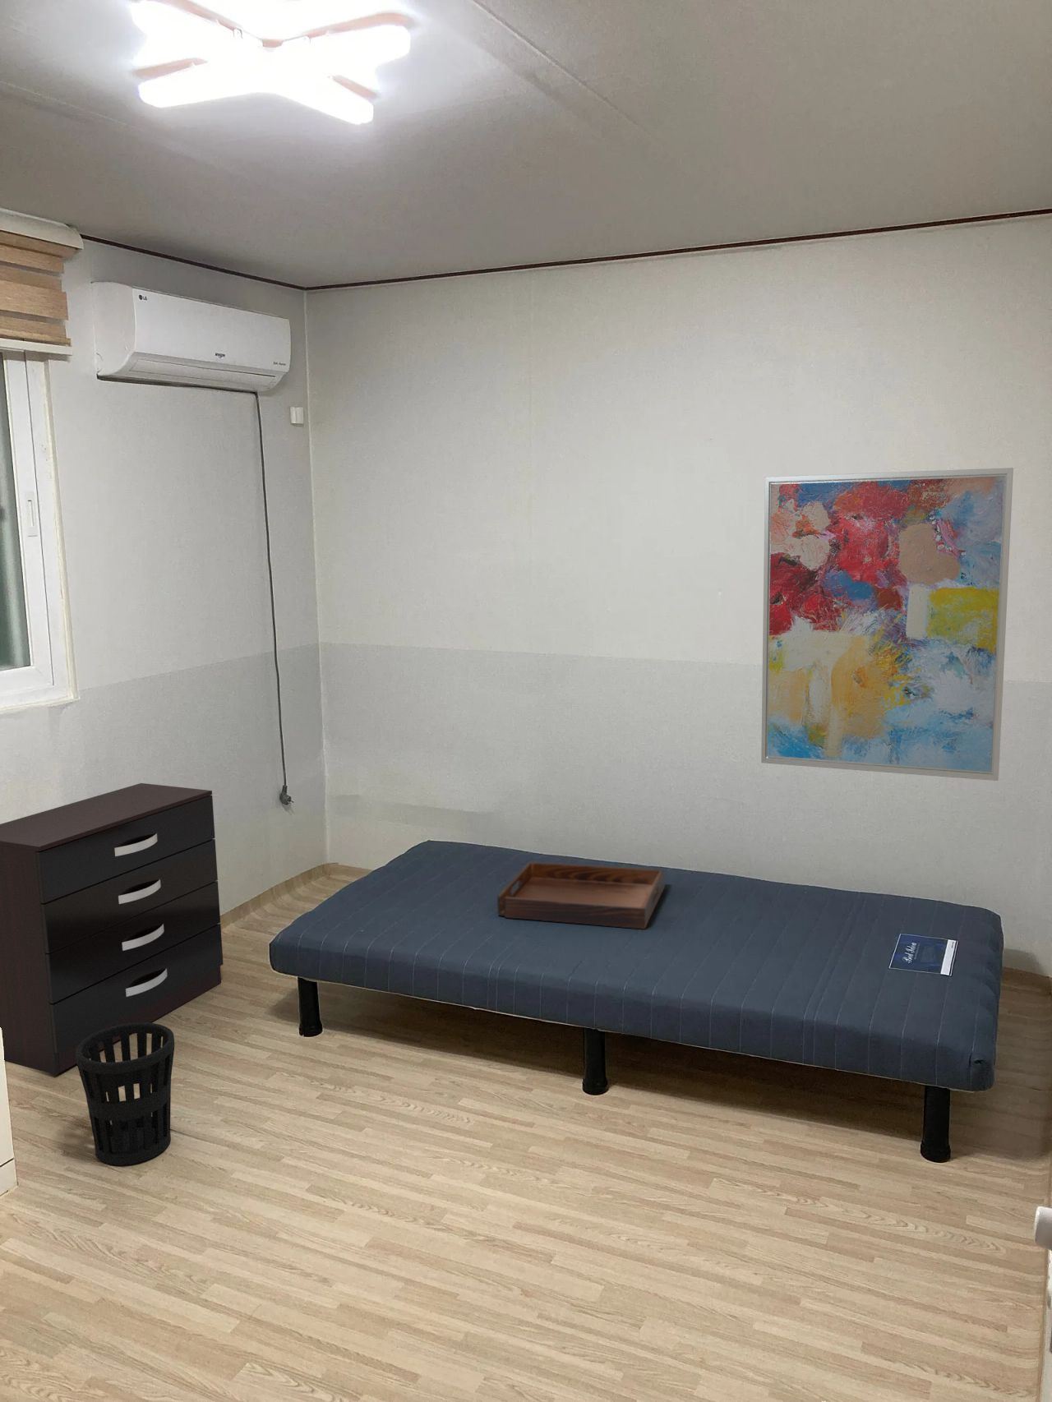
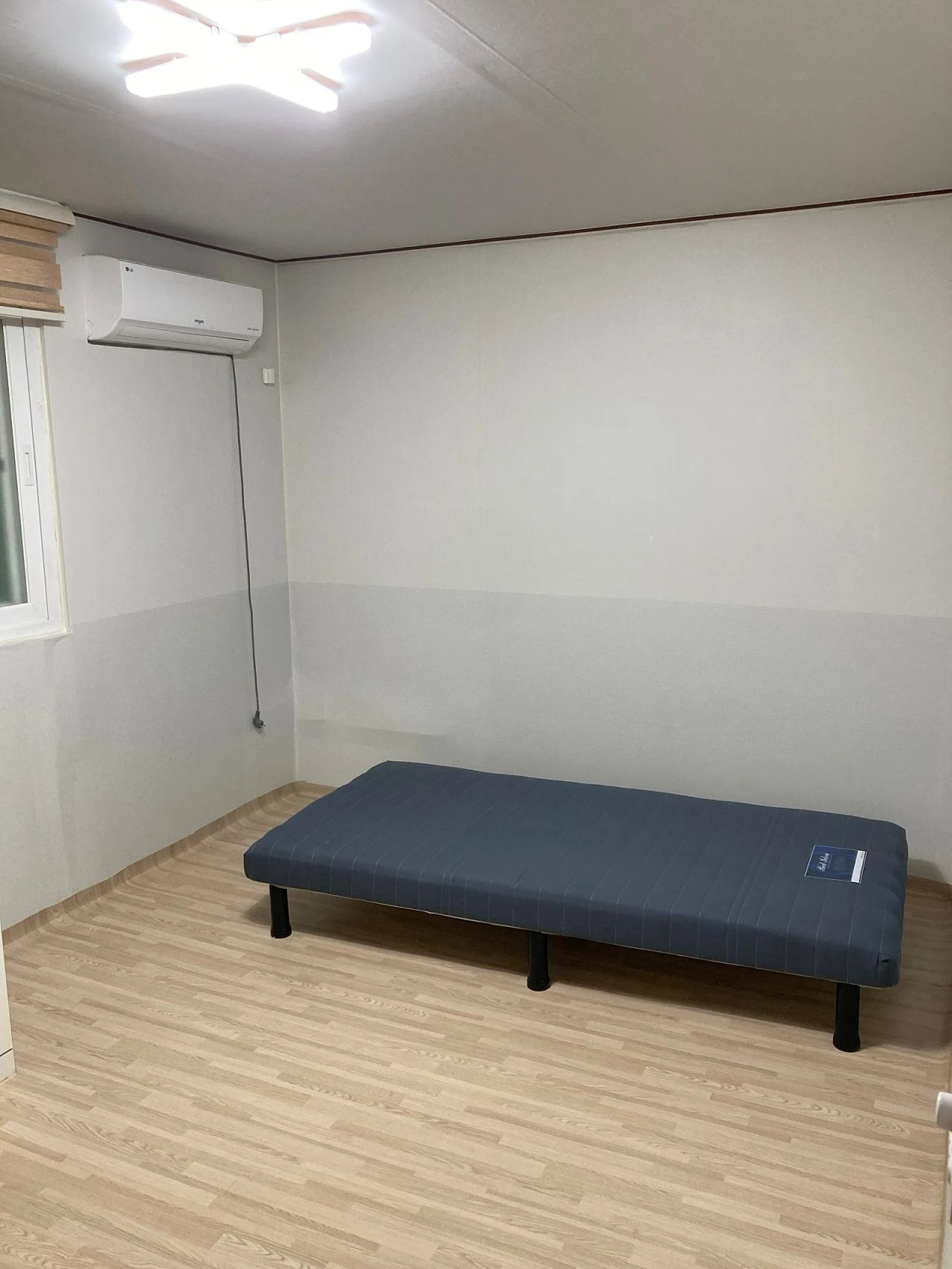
- wall art (879, 624)
- wastebasket (129, 1094)
- serving tray (582, 893)
- dresser (107, 916)
